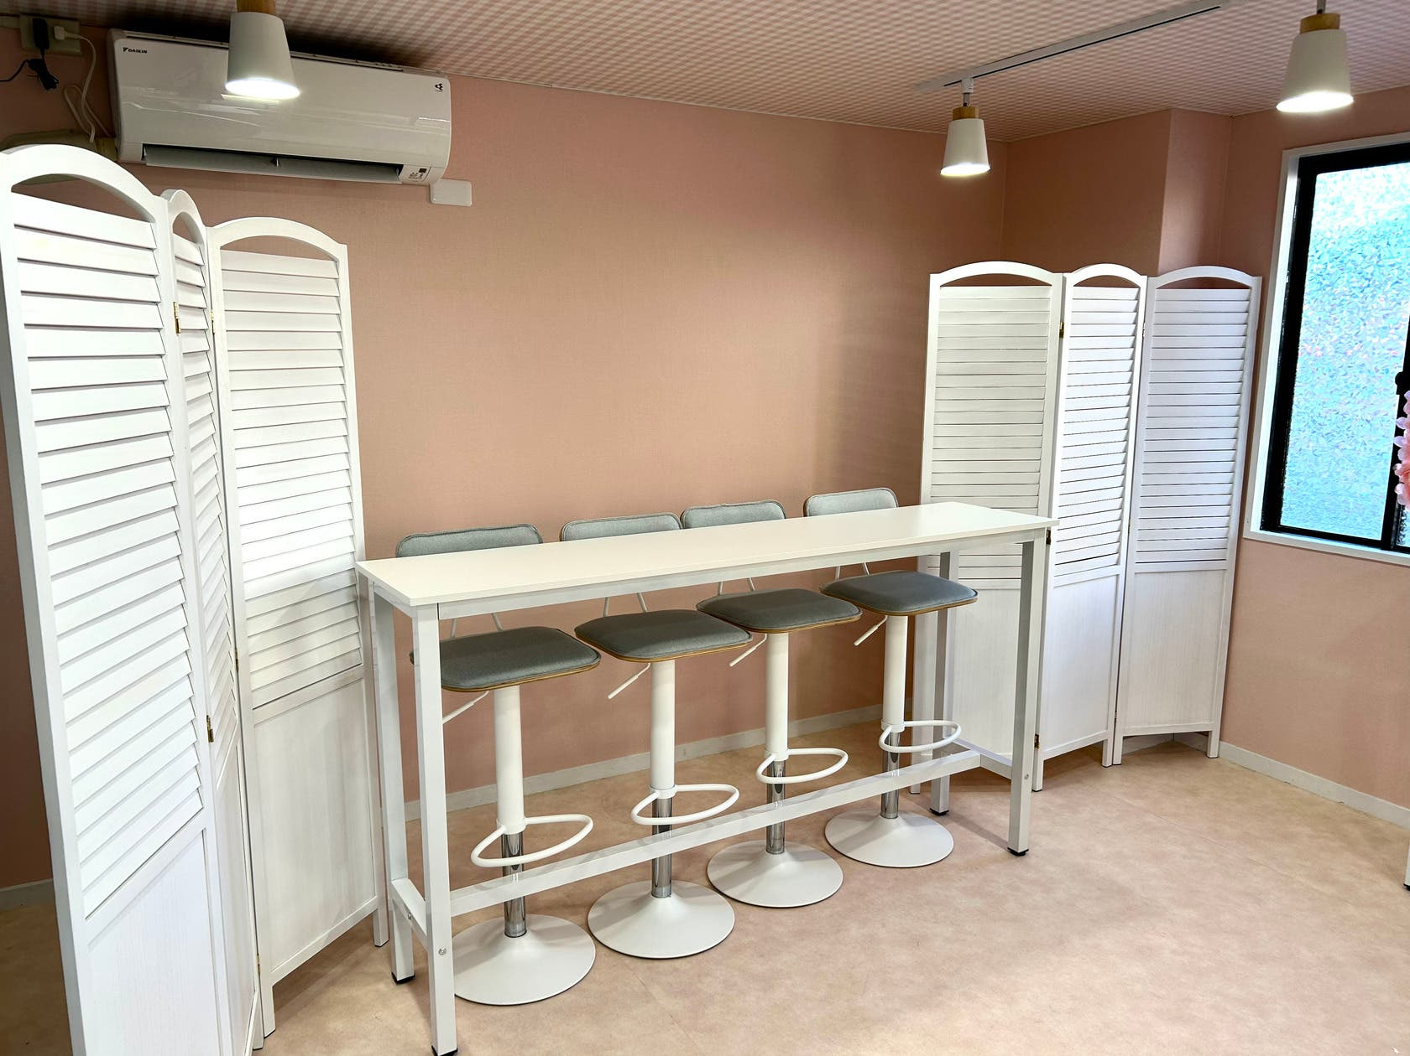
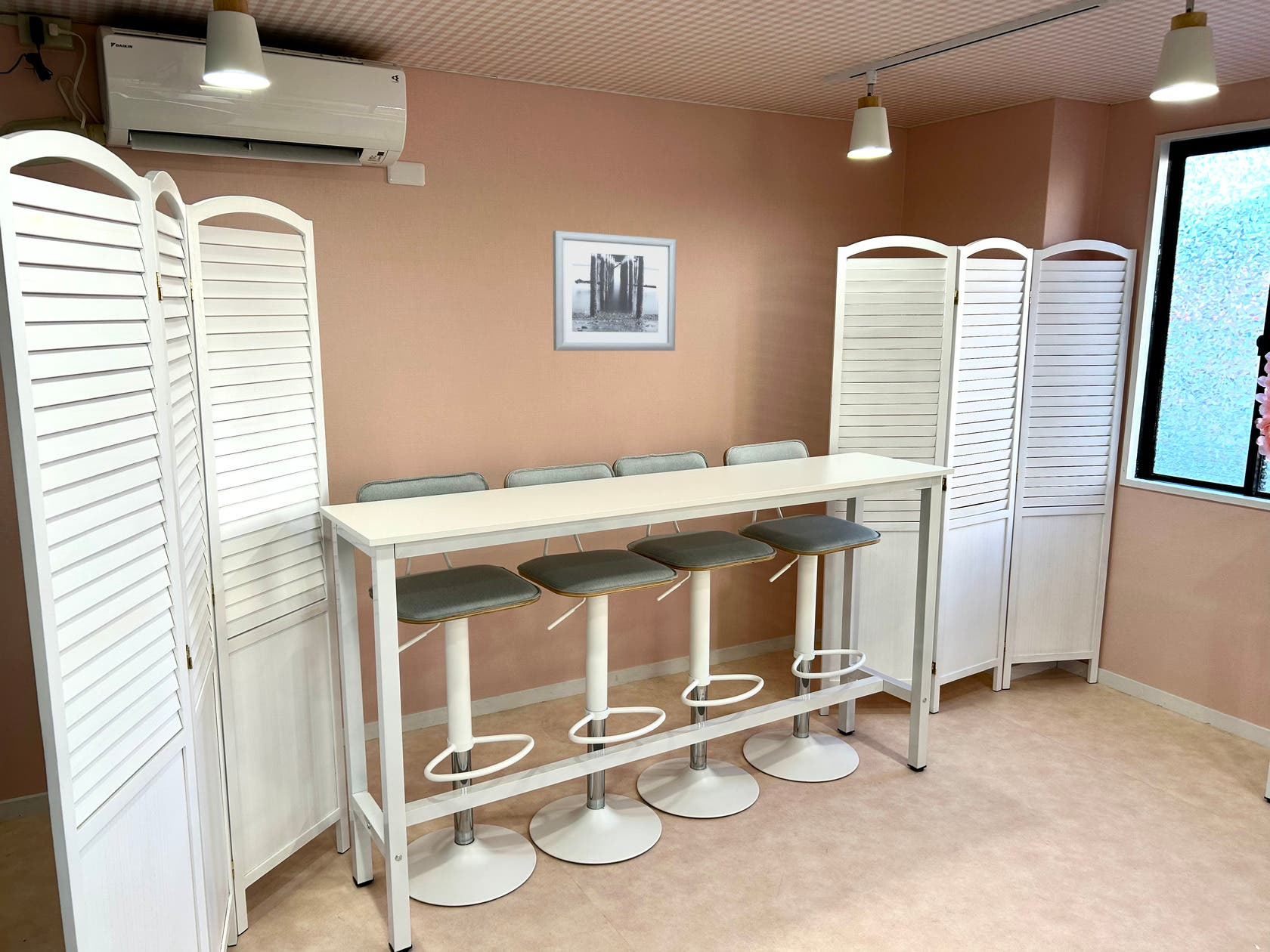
+ wall art (616, 293)
